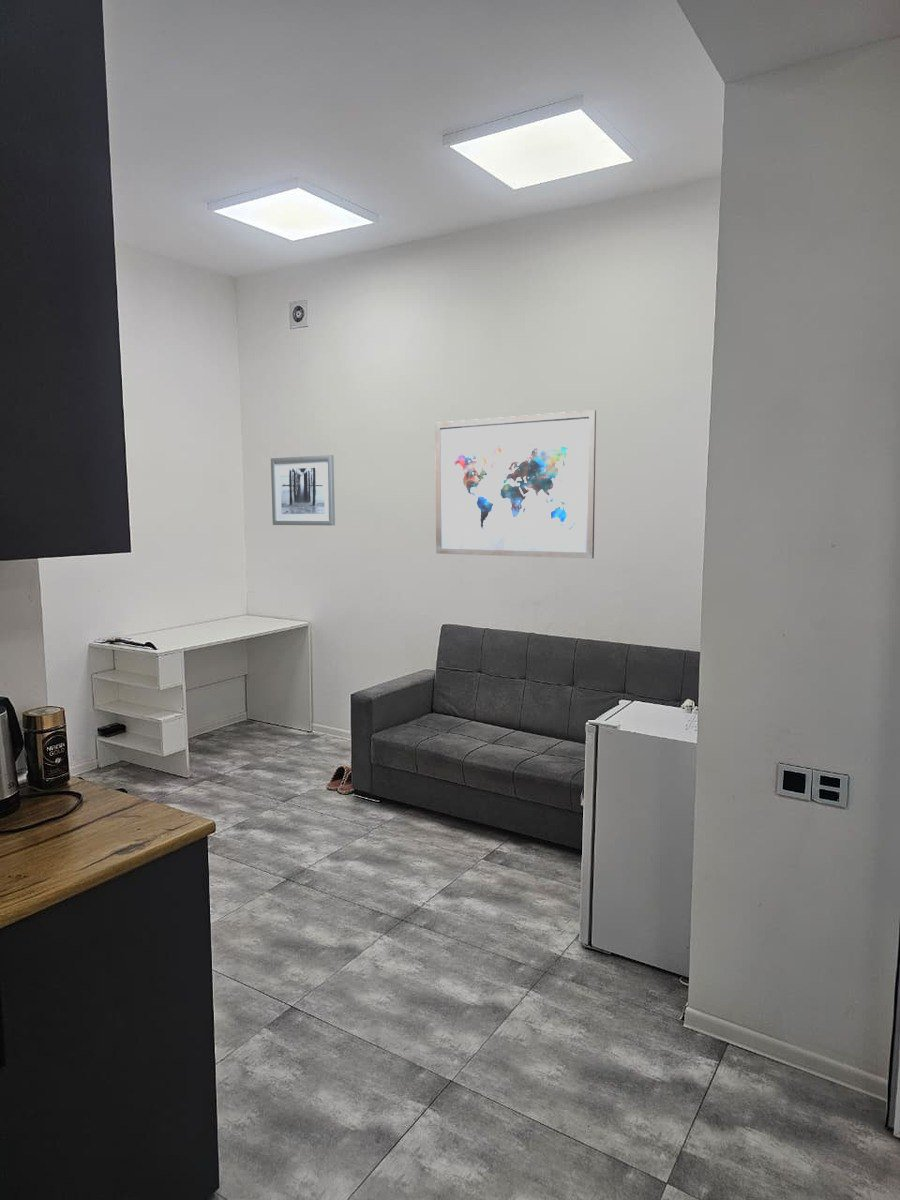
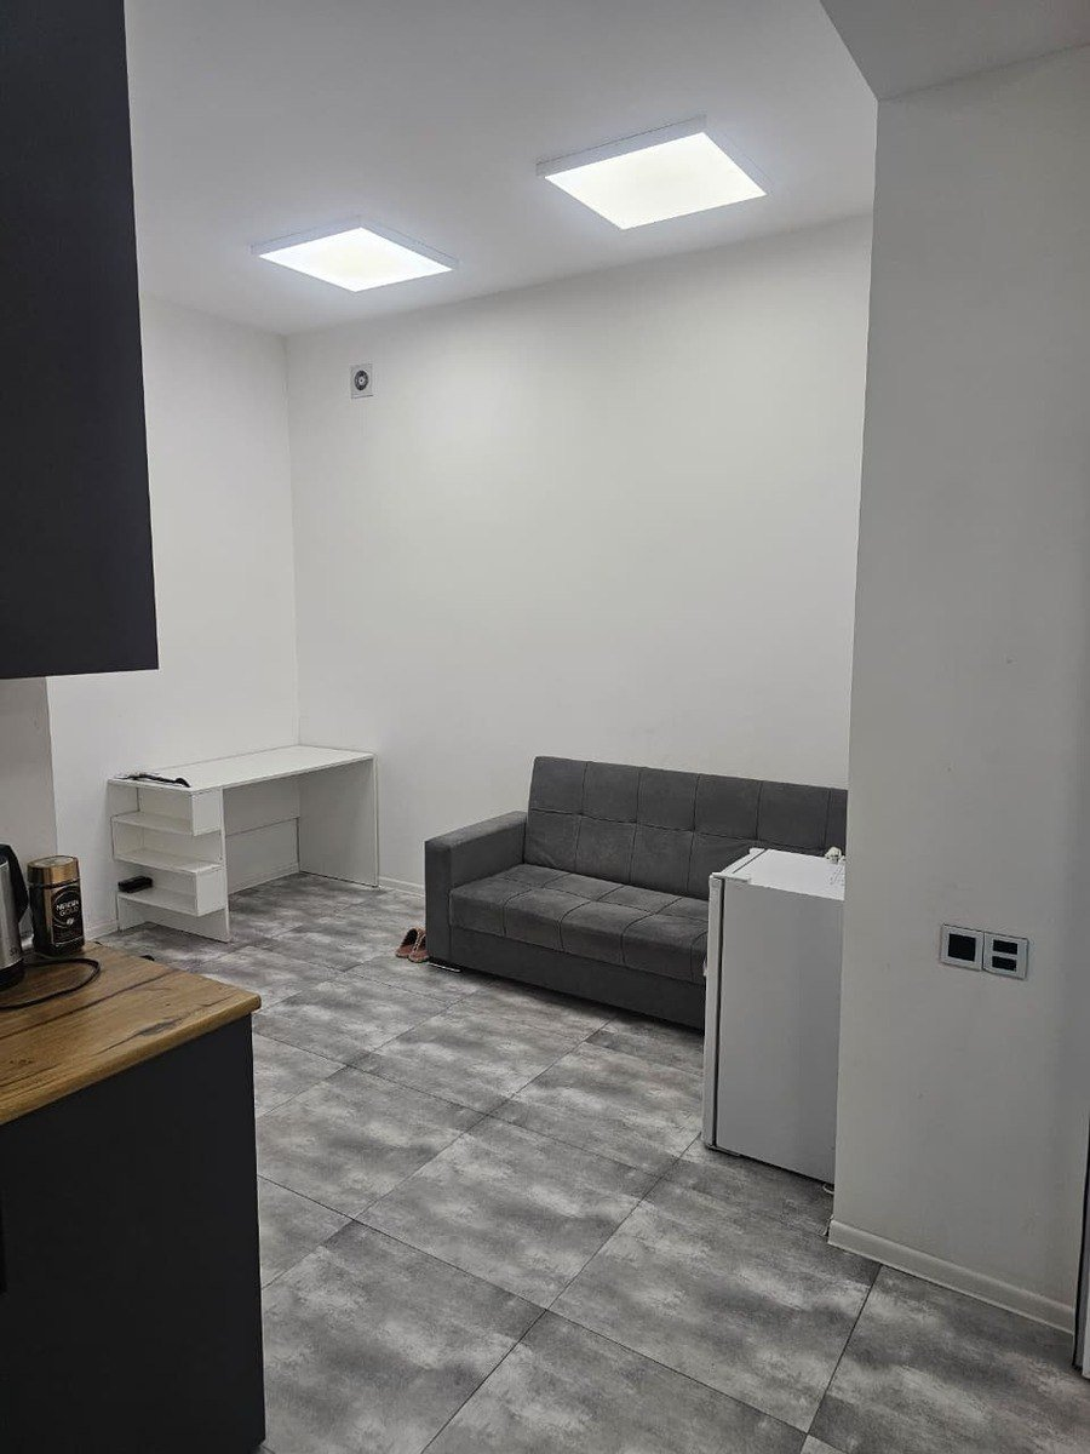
- wall art (302, 491)
- wall art (510, 487)
